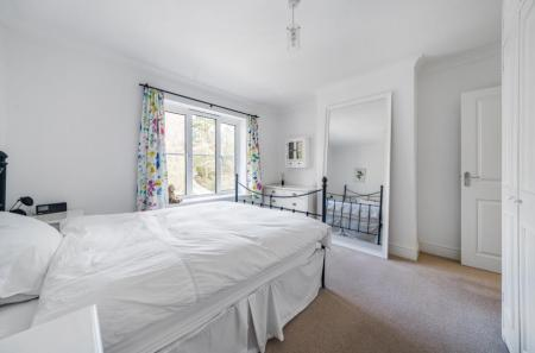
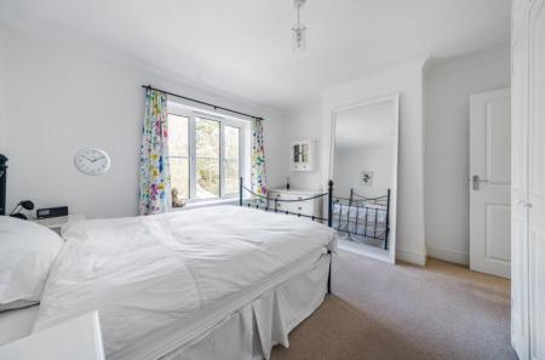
+ wall clock (92, 161)
